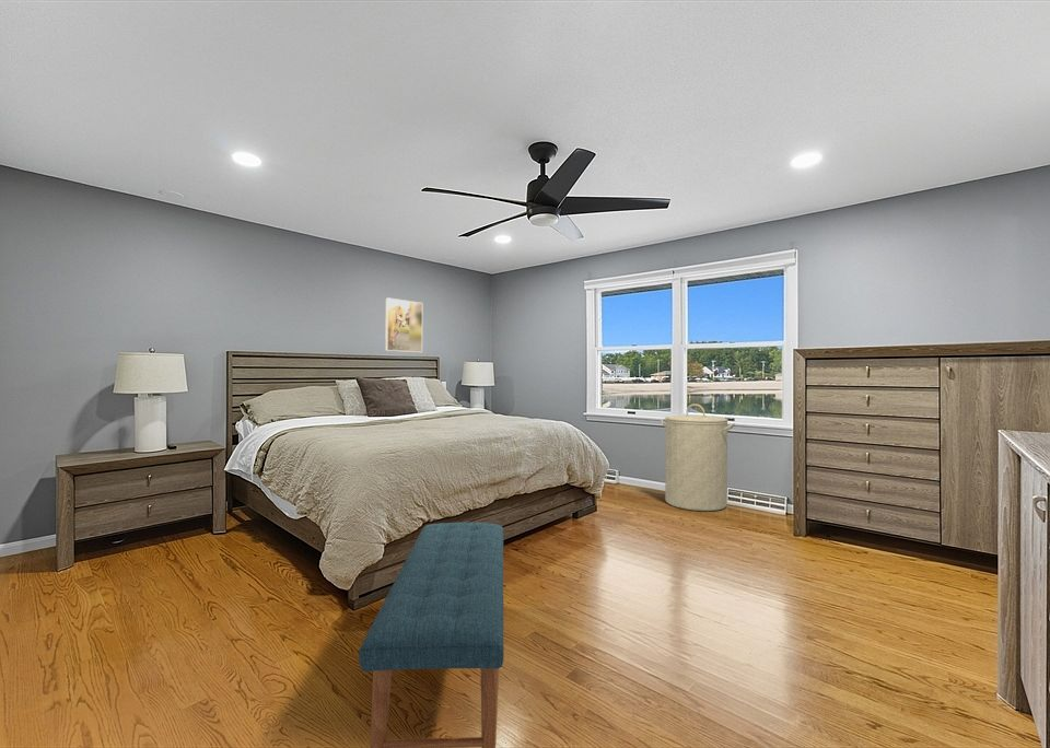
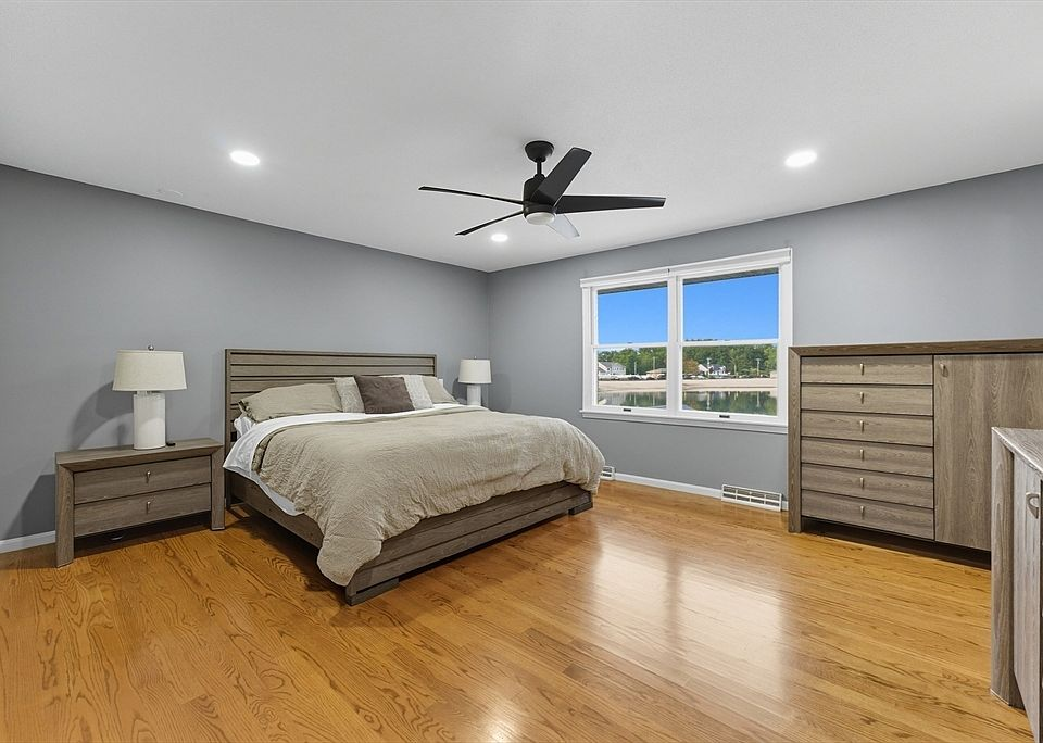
- bench (451, 613)
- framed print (404, 326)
- laundry hamper (696, 453)
